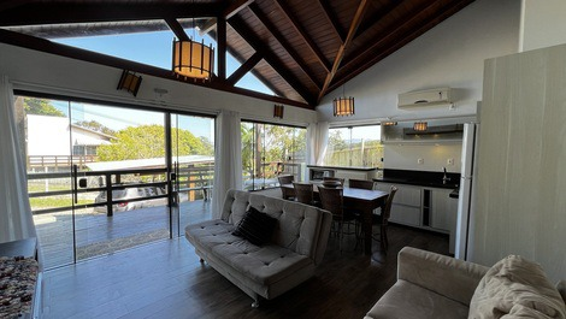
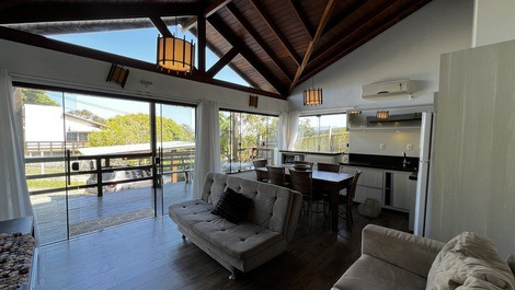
+ backpack (369, 206)
